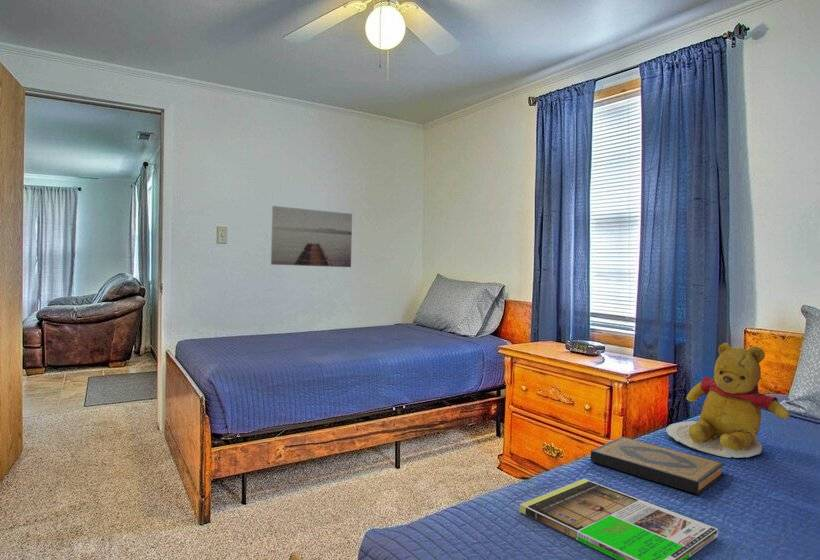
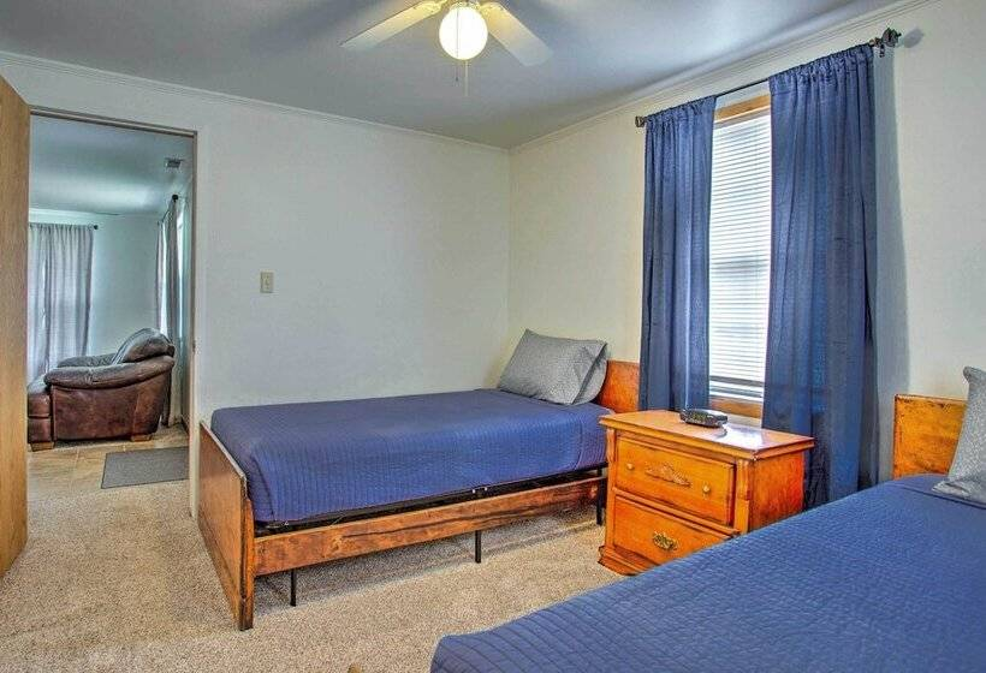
- magazine (614, 519)
- wall art (313, 238)
- hardback book (655, 462)
- teddy bear (725, 394)
